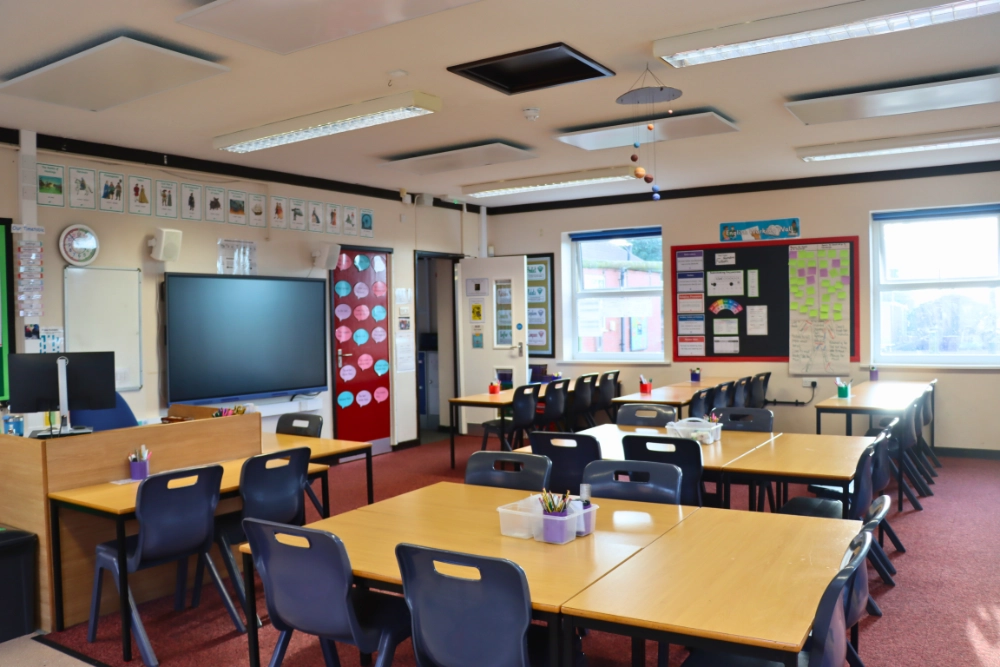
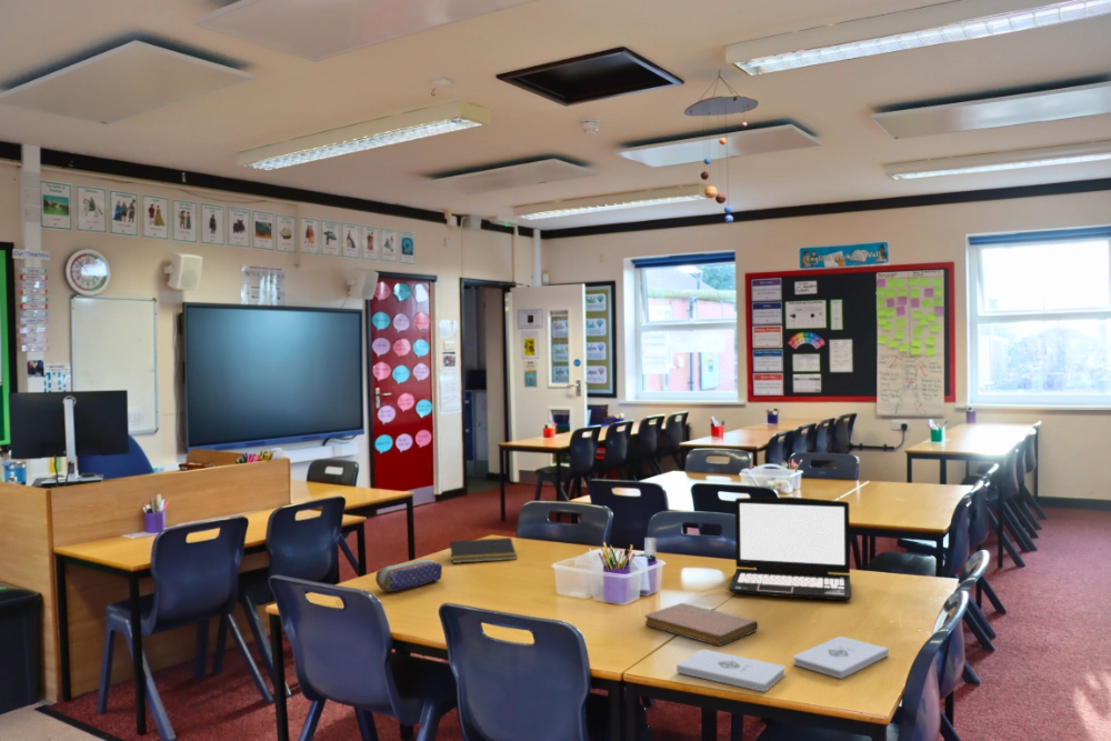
+ notepad (482, 550)
+ notepad (731, 669)
+ pencil case (409, 574)
+ notebook (700, 622)
+ laptop (790, 545)
+ notepad (840, 655)
